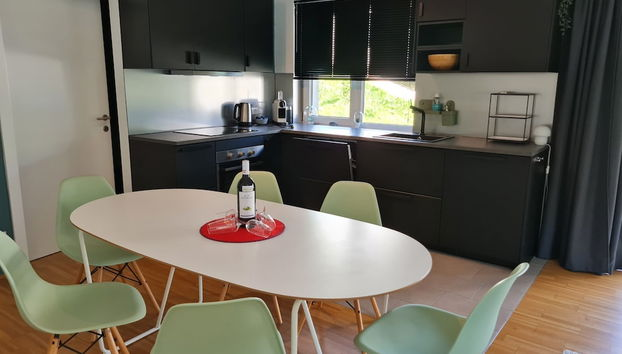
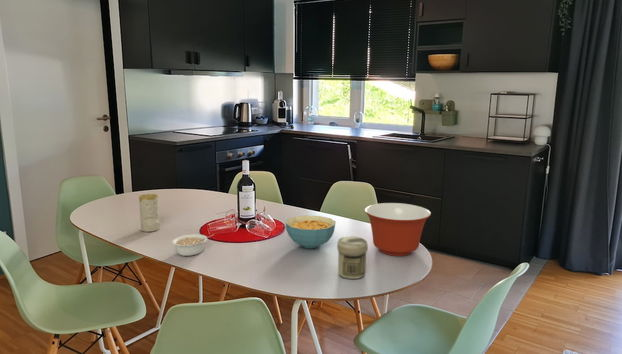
+ cereal bowl (310, 234)
+ candle (149, 212)
+ legume (191, 244)
+ jar (352, 257)
+ mixing bowl (396, 230)
